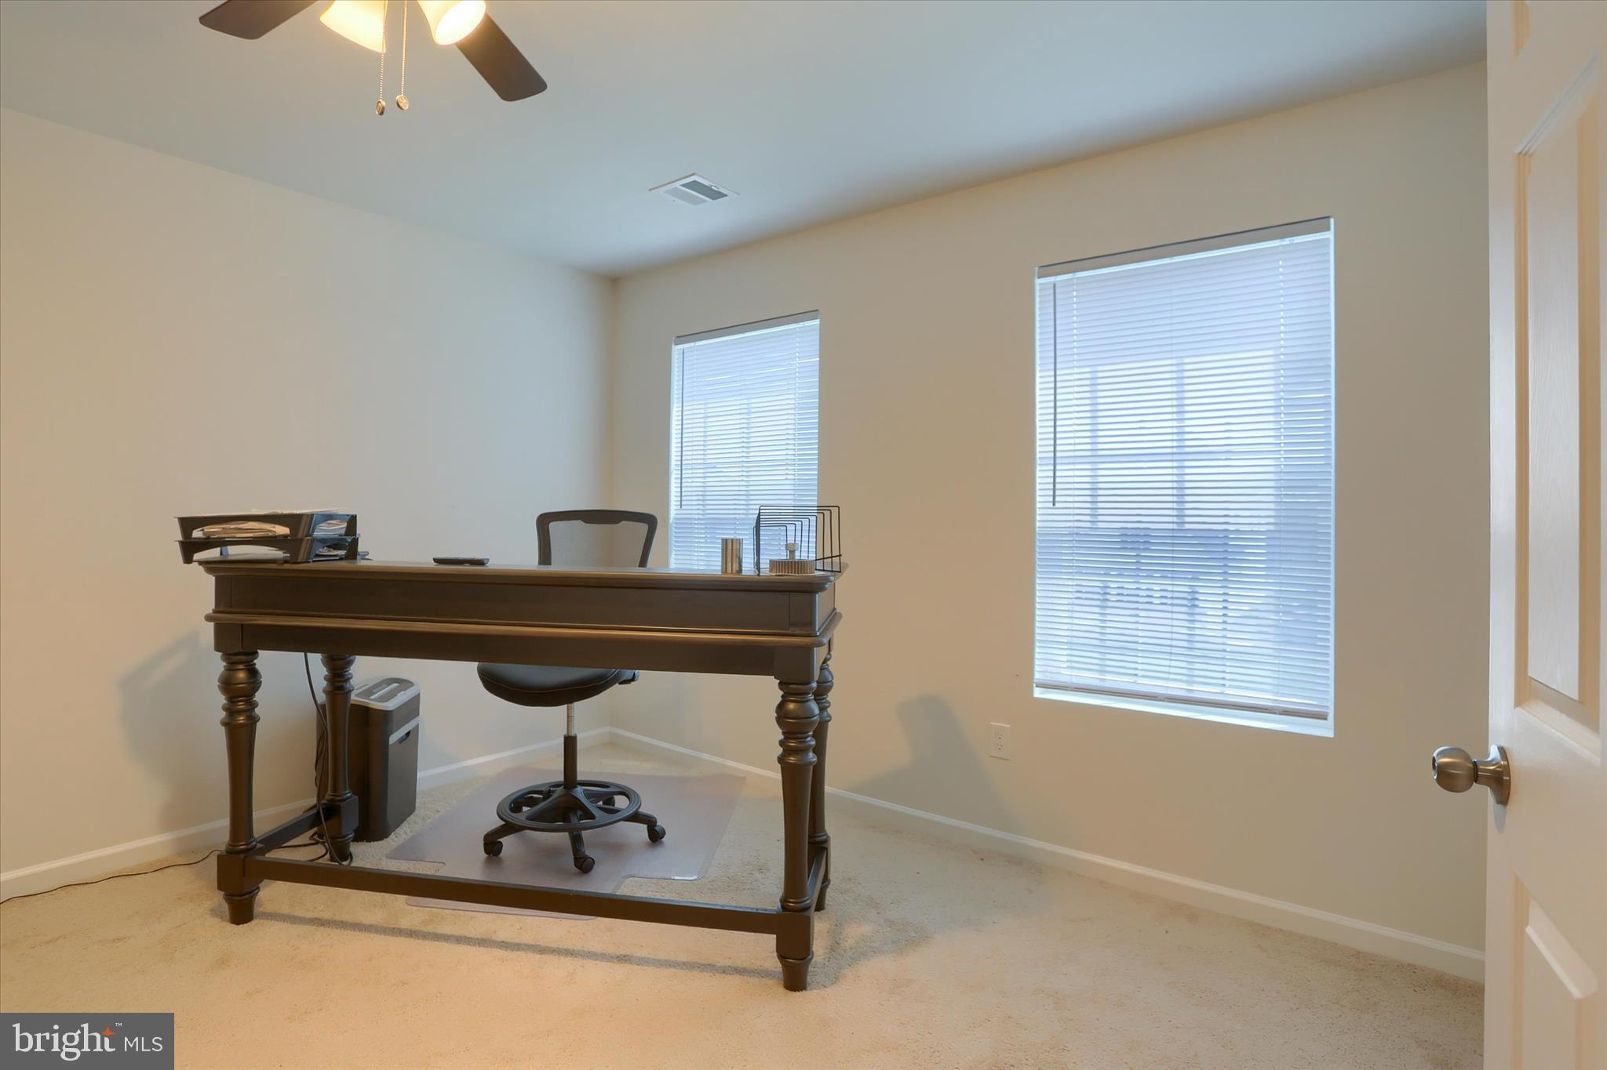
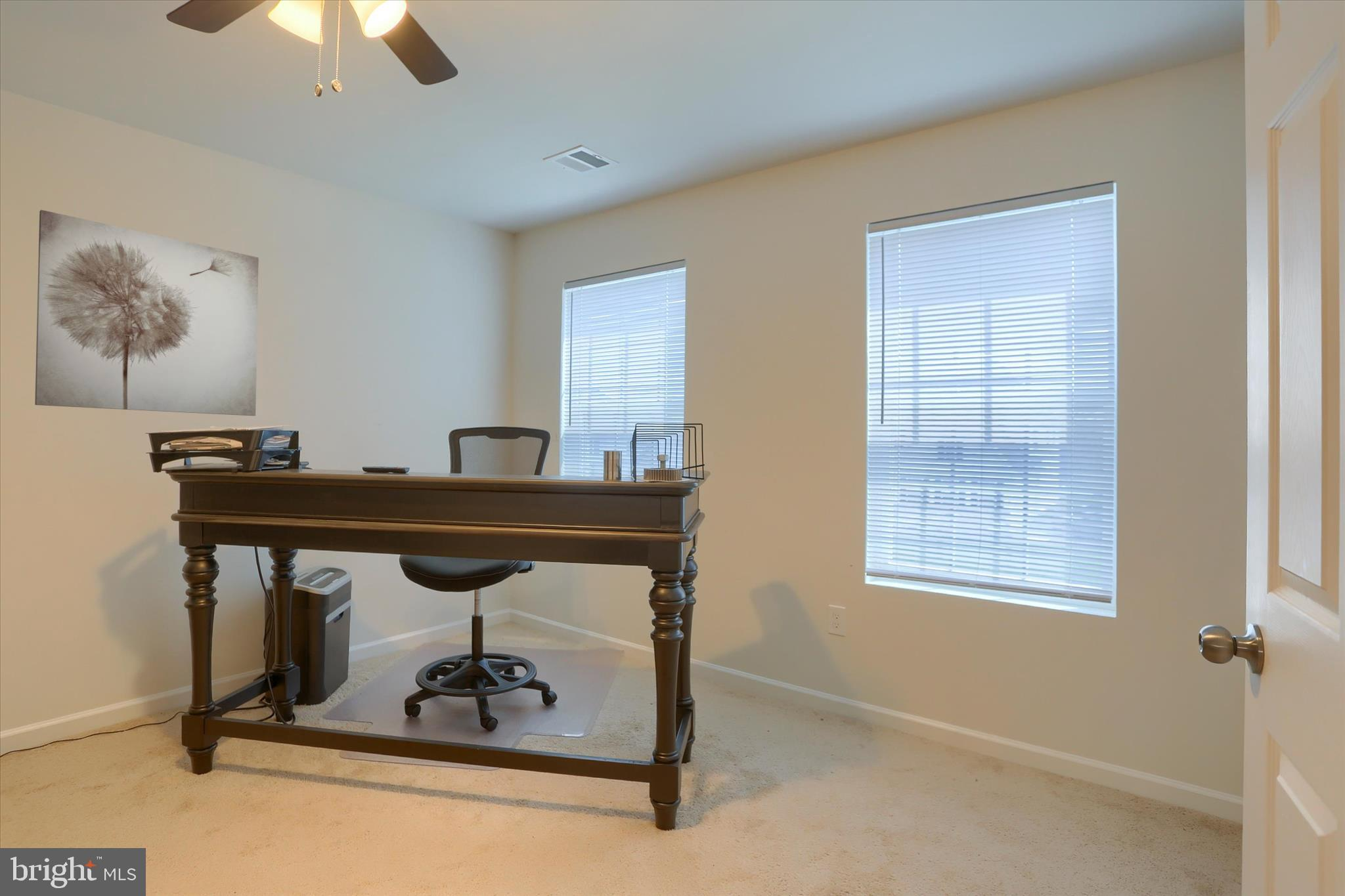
+ wall art (158, 324)
